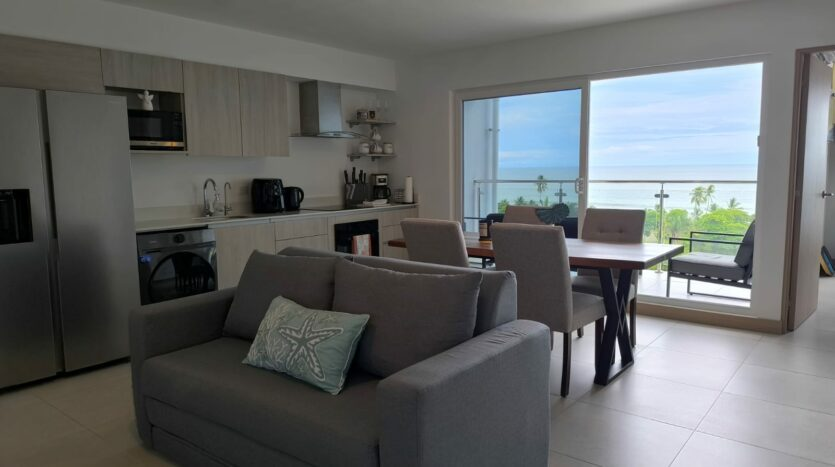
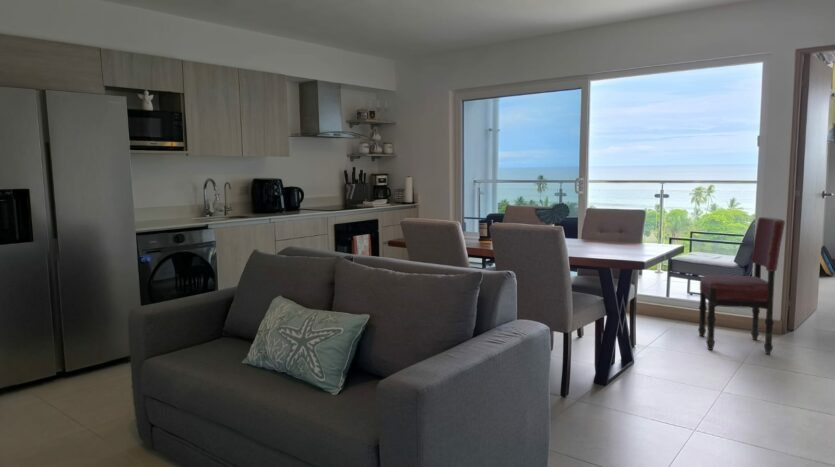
+ dining chair (738, 282)
